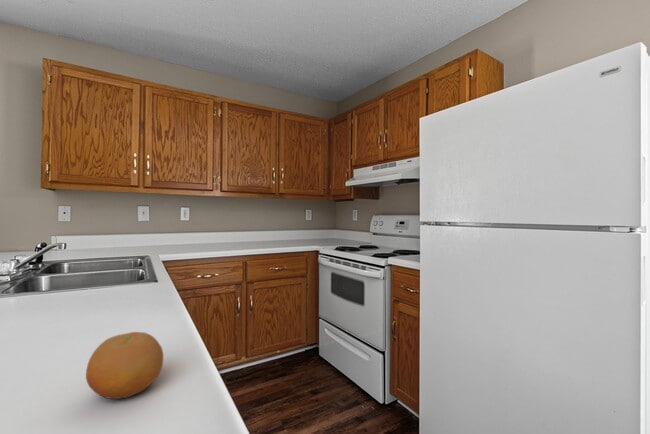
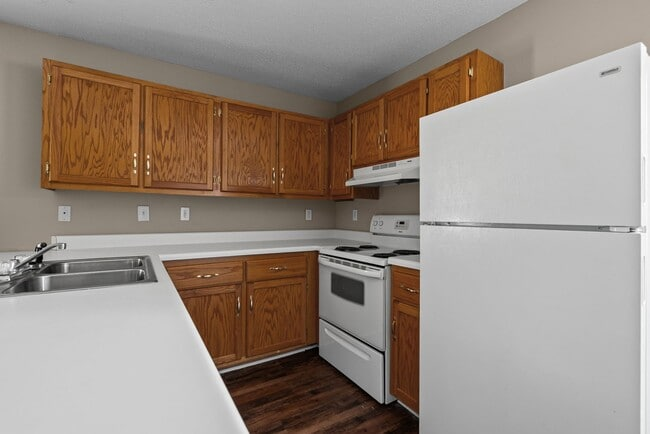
- fruit (126, 363)
